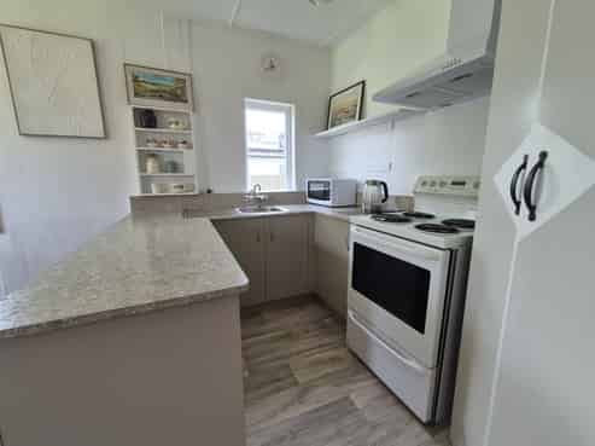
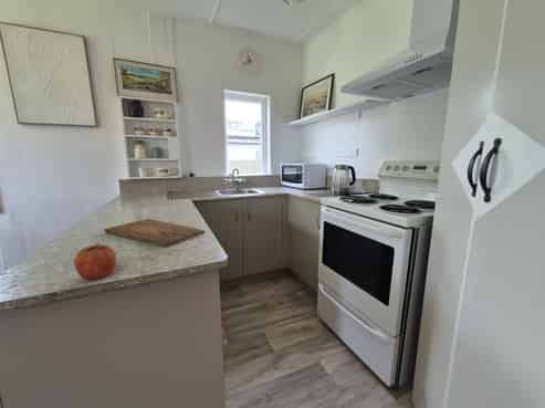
+ cutting board (155, 230)
+ fruit (95, 259)
